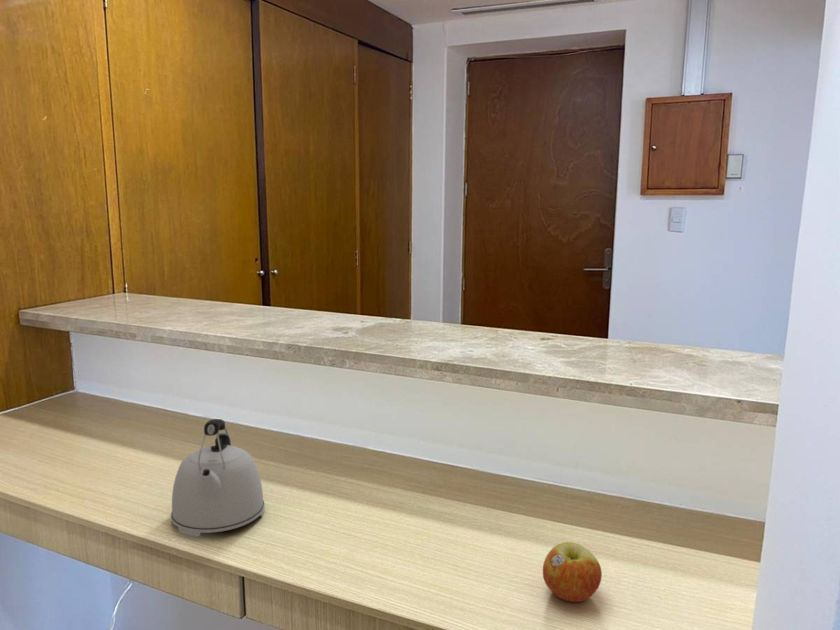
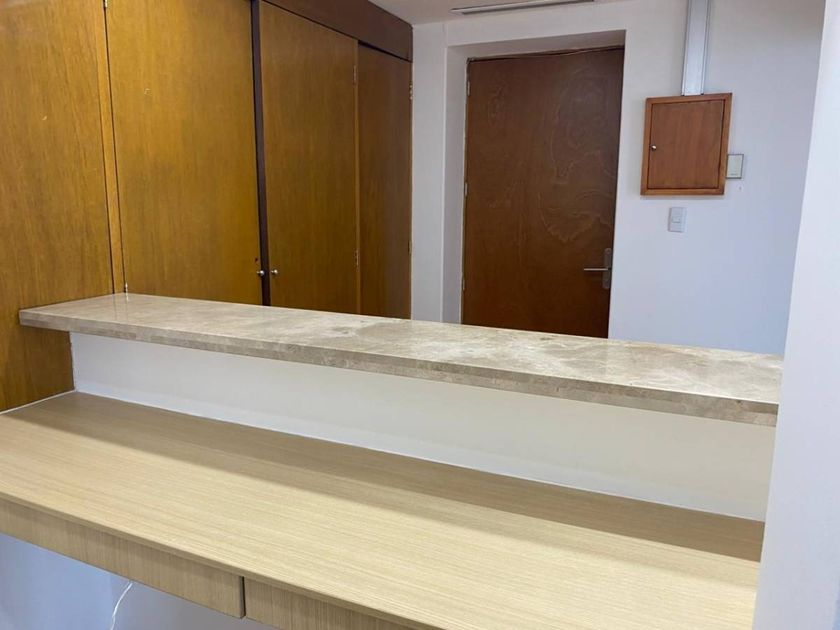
- apple (570, 572)
- kettle (216, 467)
